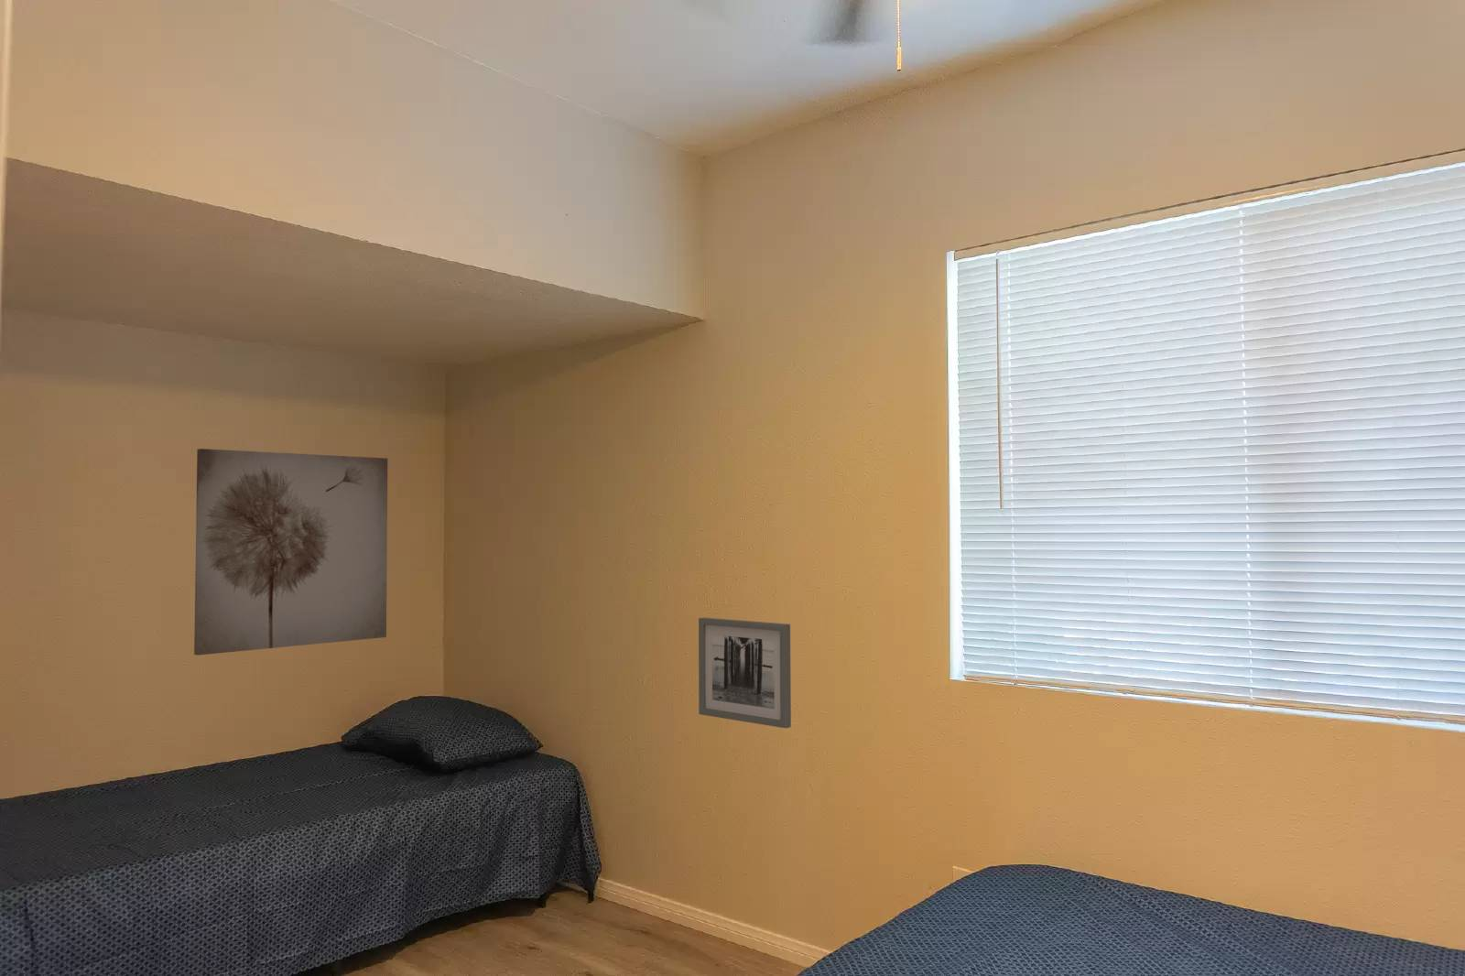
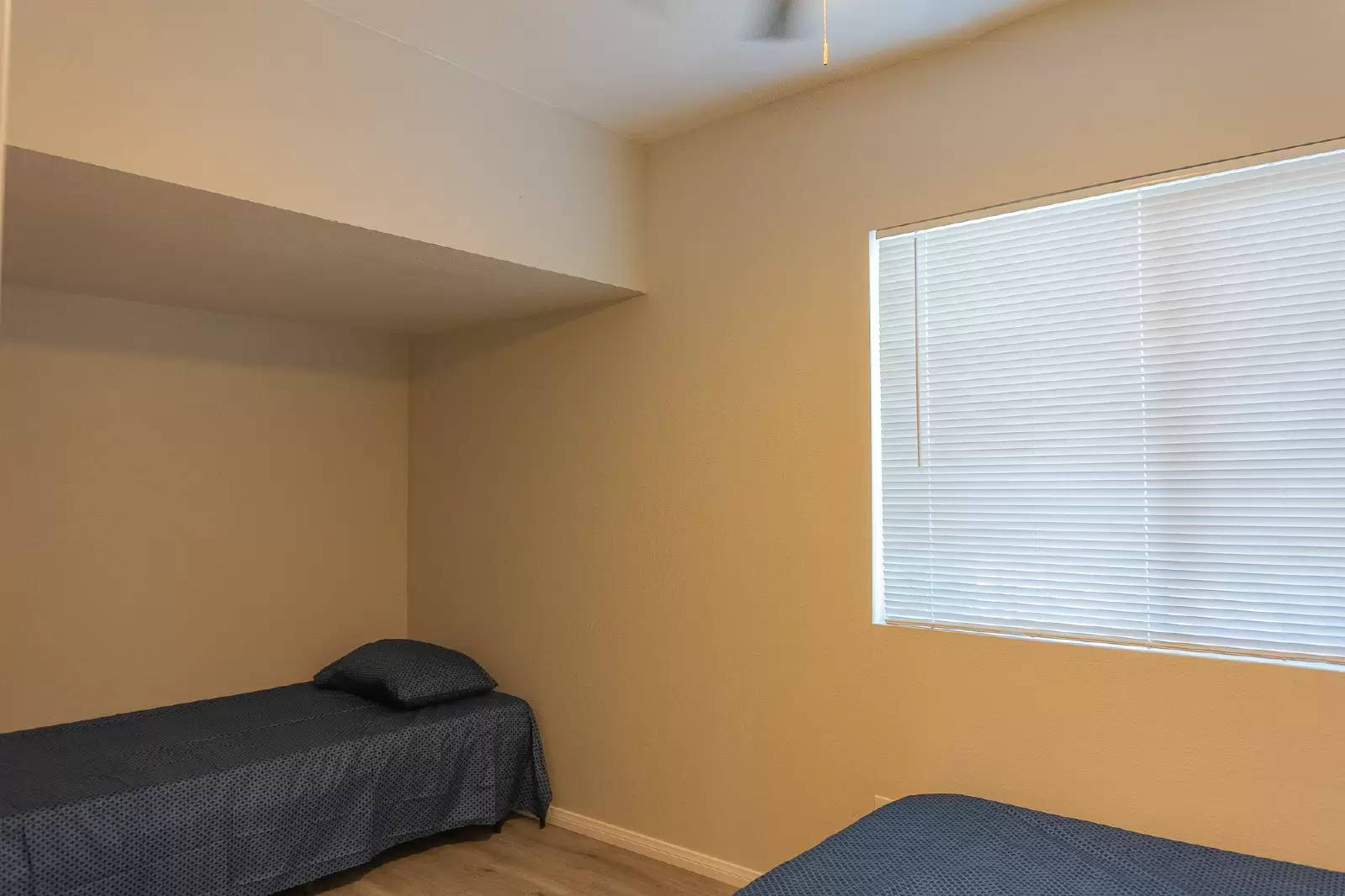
- wall art (297, 549)
- wall art (743, 670)
